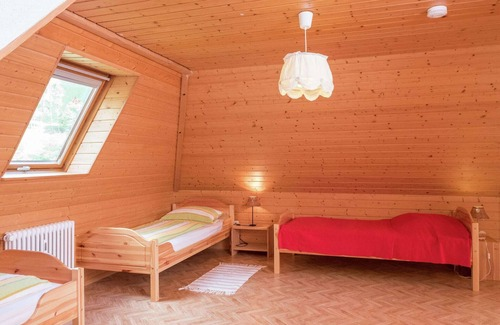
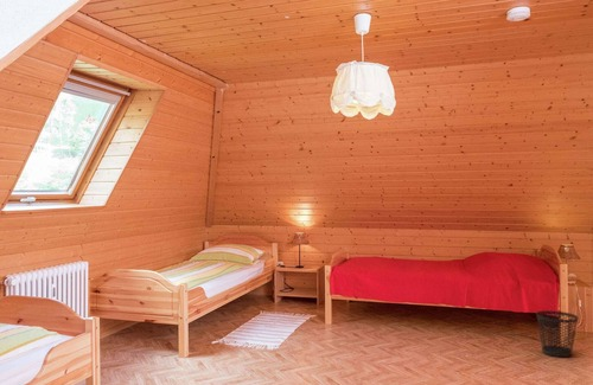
+ wastebasket (556, 334)
